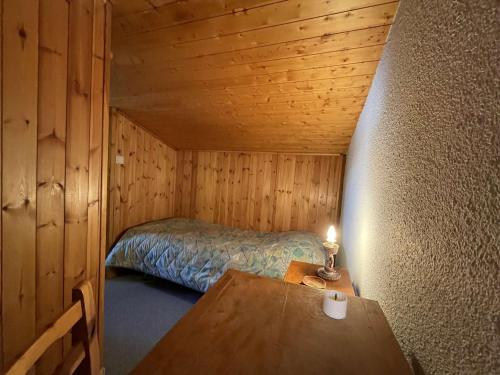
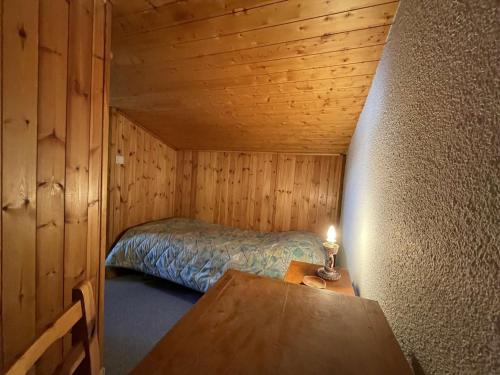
- candle (331, 299)
